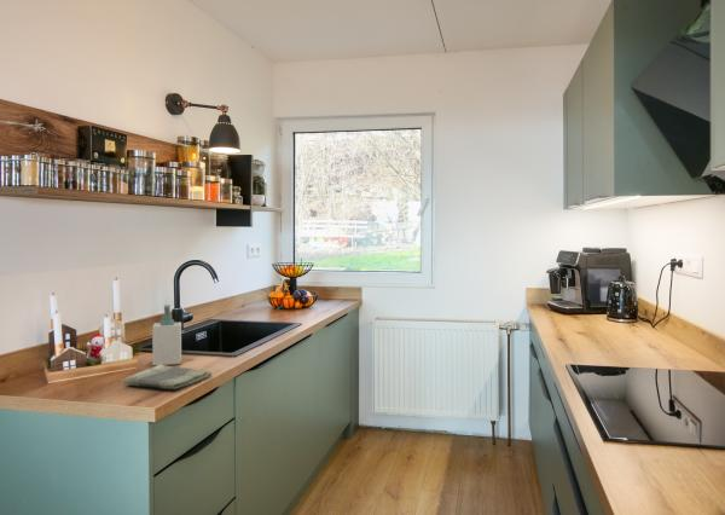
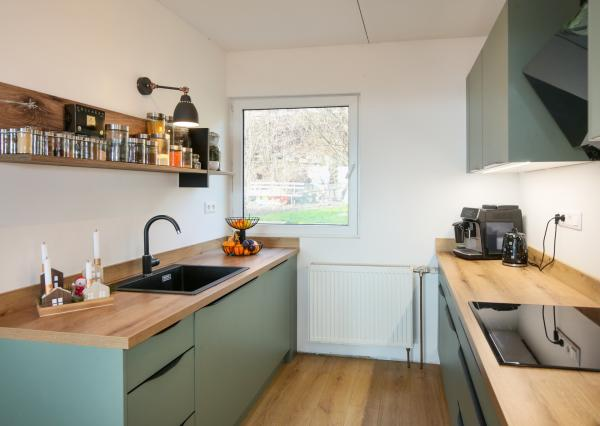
- soap bottle (167, 334)
- dish towel (169, 375)
